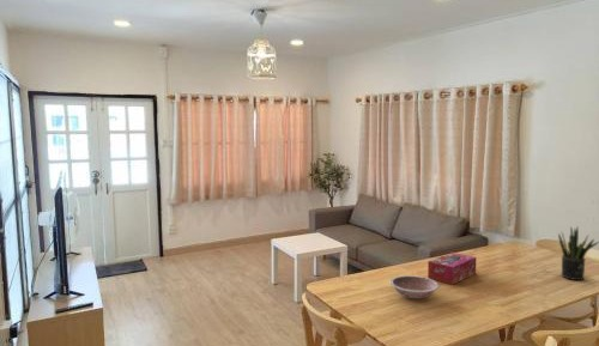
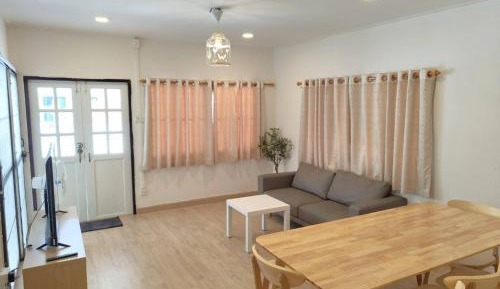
- tissue box (452, 267)
- potted plant (576, 253)
- bowl (413, 289)
